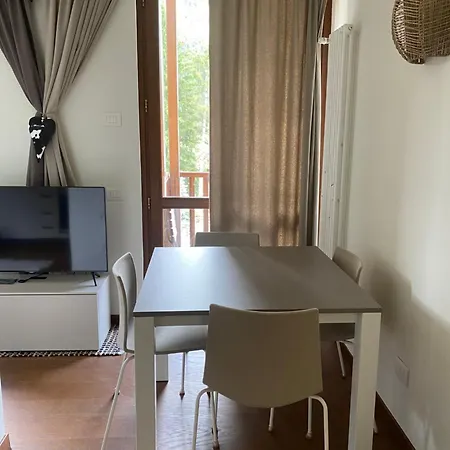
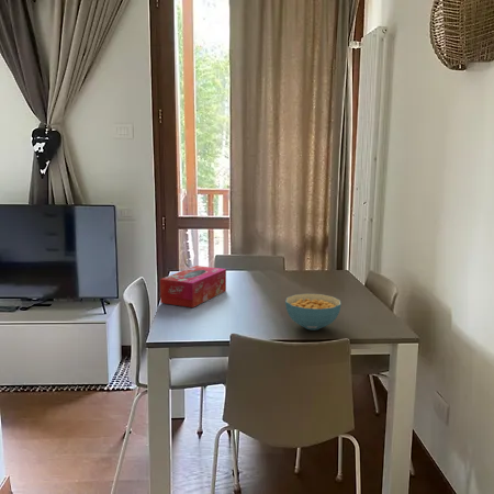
+ tissue box (194, 284)
+ cereal bowl (312, 314)
